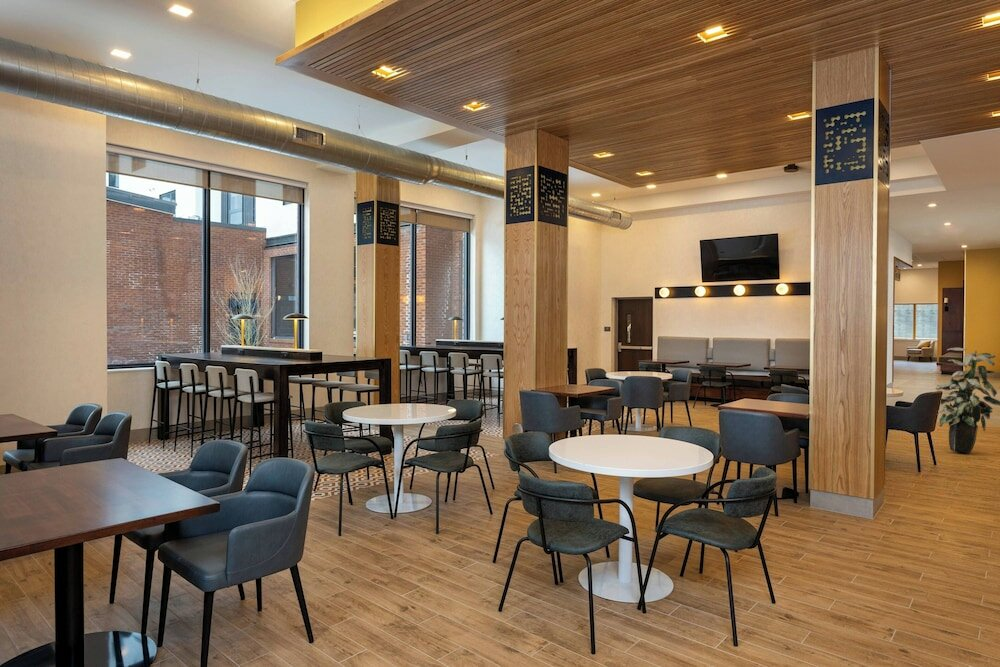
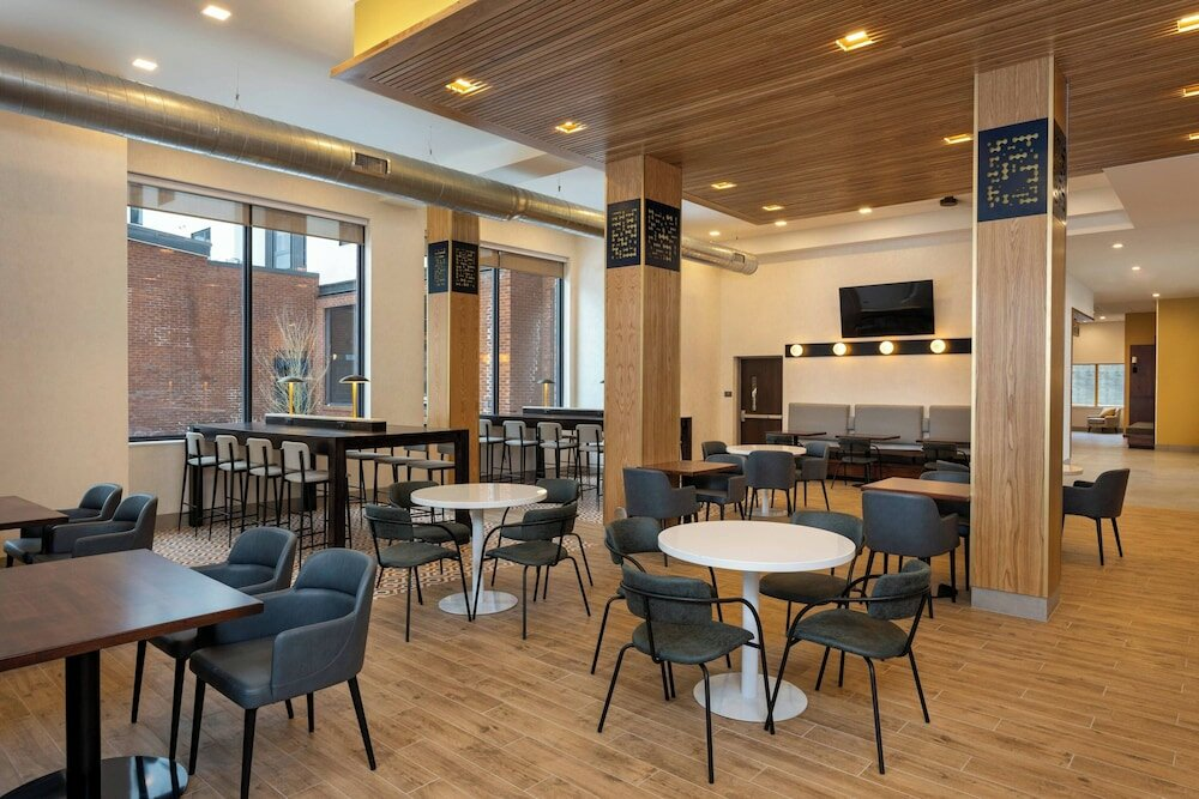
- indoor plant (964, 400)
